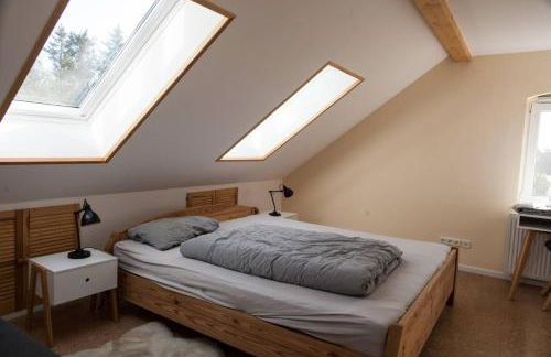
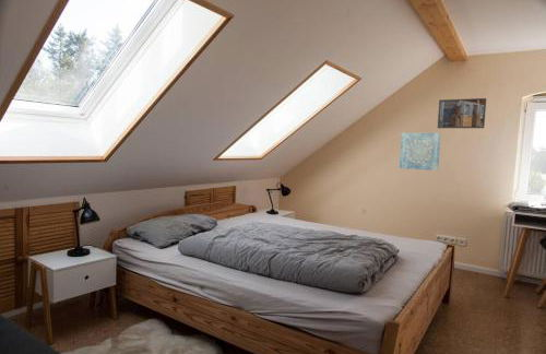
+ wall art (419, 151)
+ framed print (461, 114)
